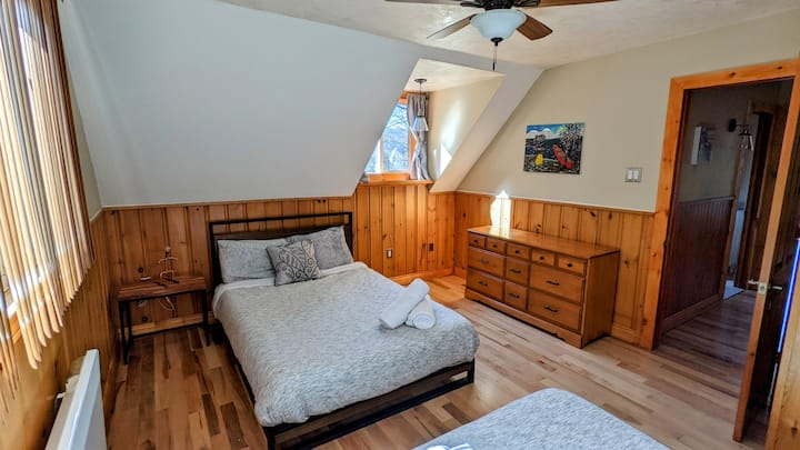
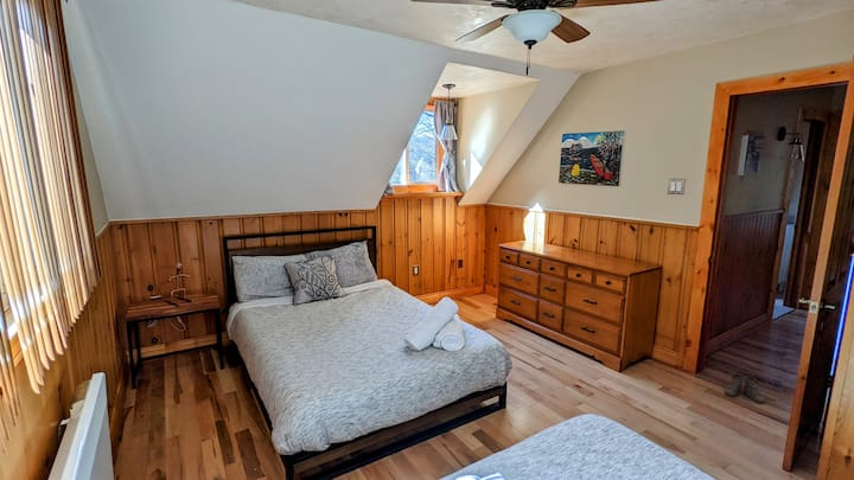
+ boots (744, 386)
